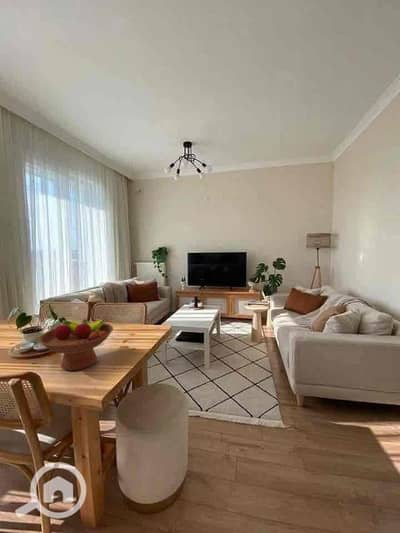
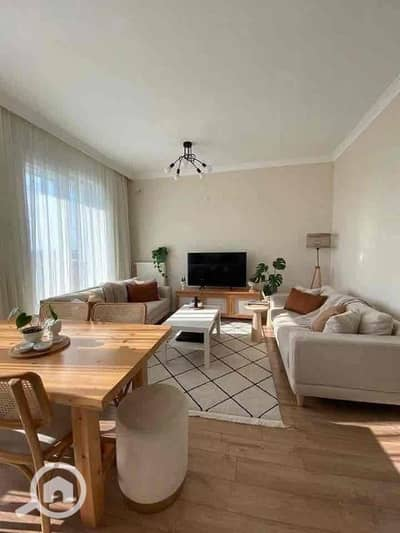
- fruit bowl (78, 341)
